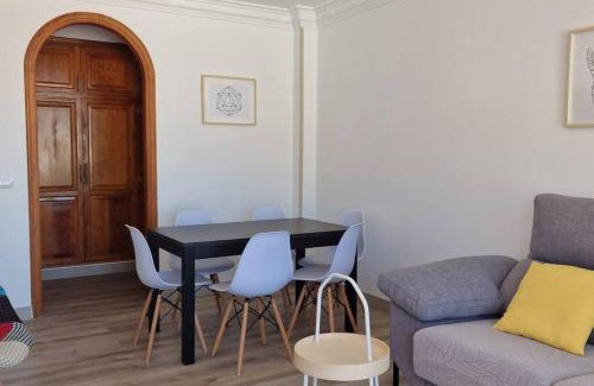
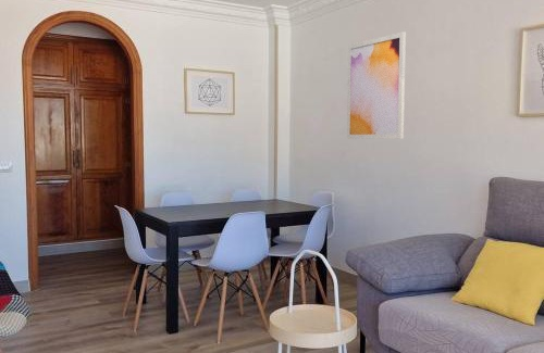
+ wall art (373, 89)
